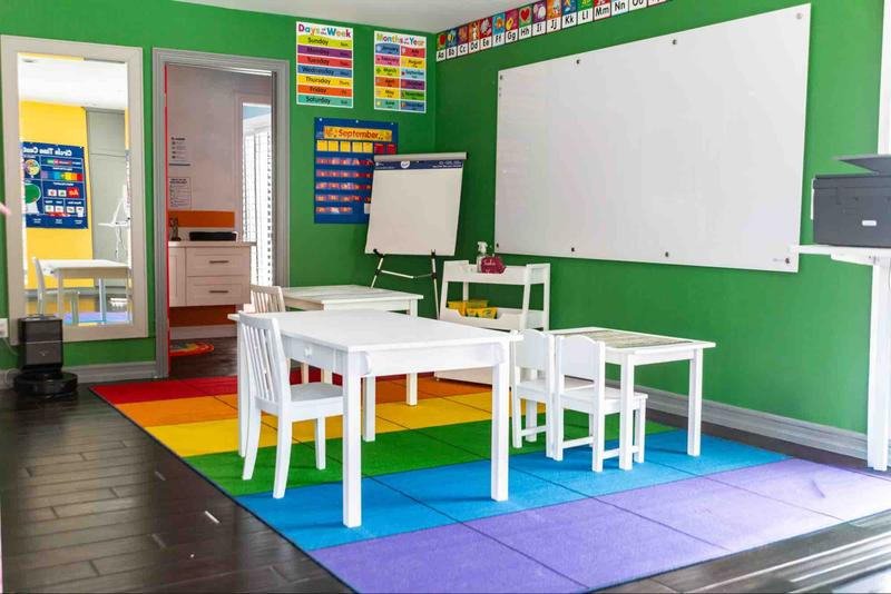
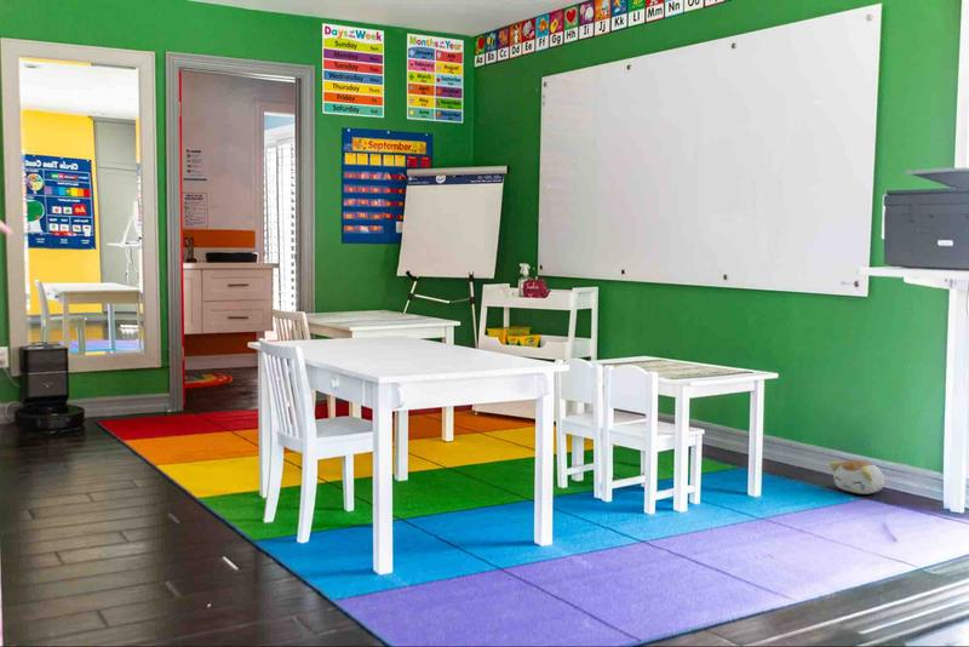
+ plush toy (861, 475)
